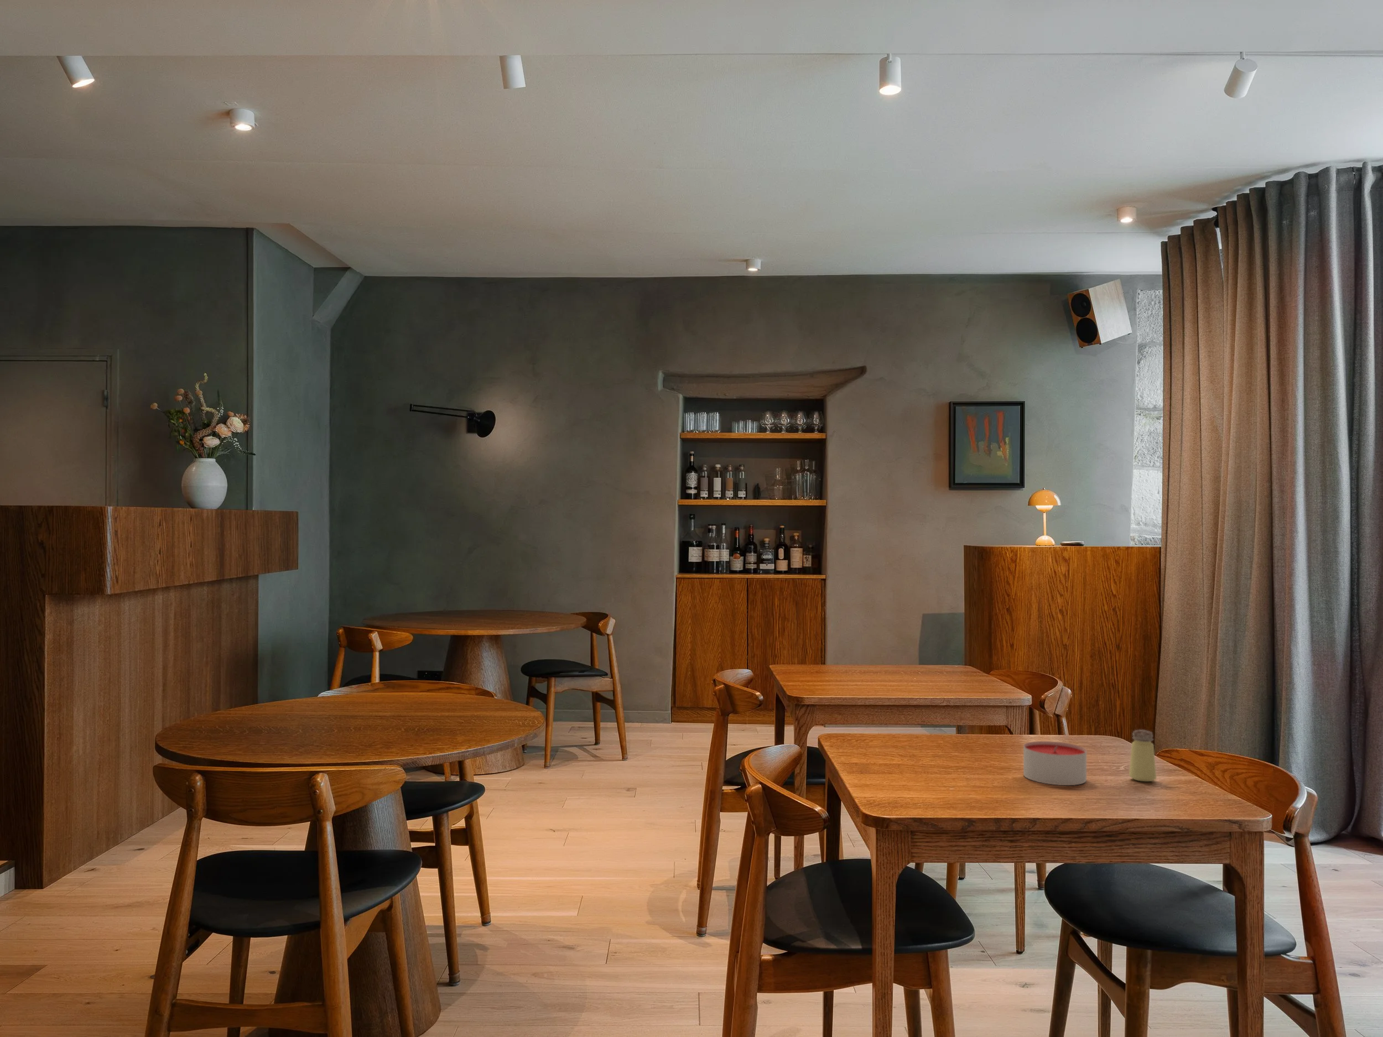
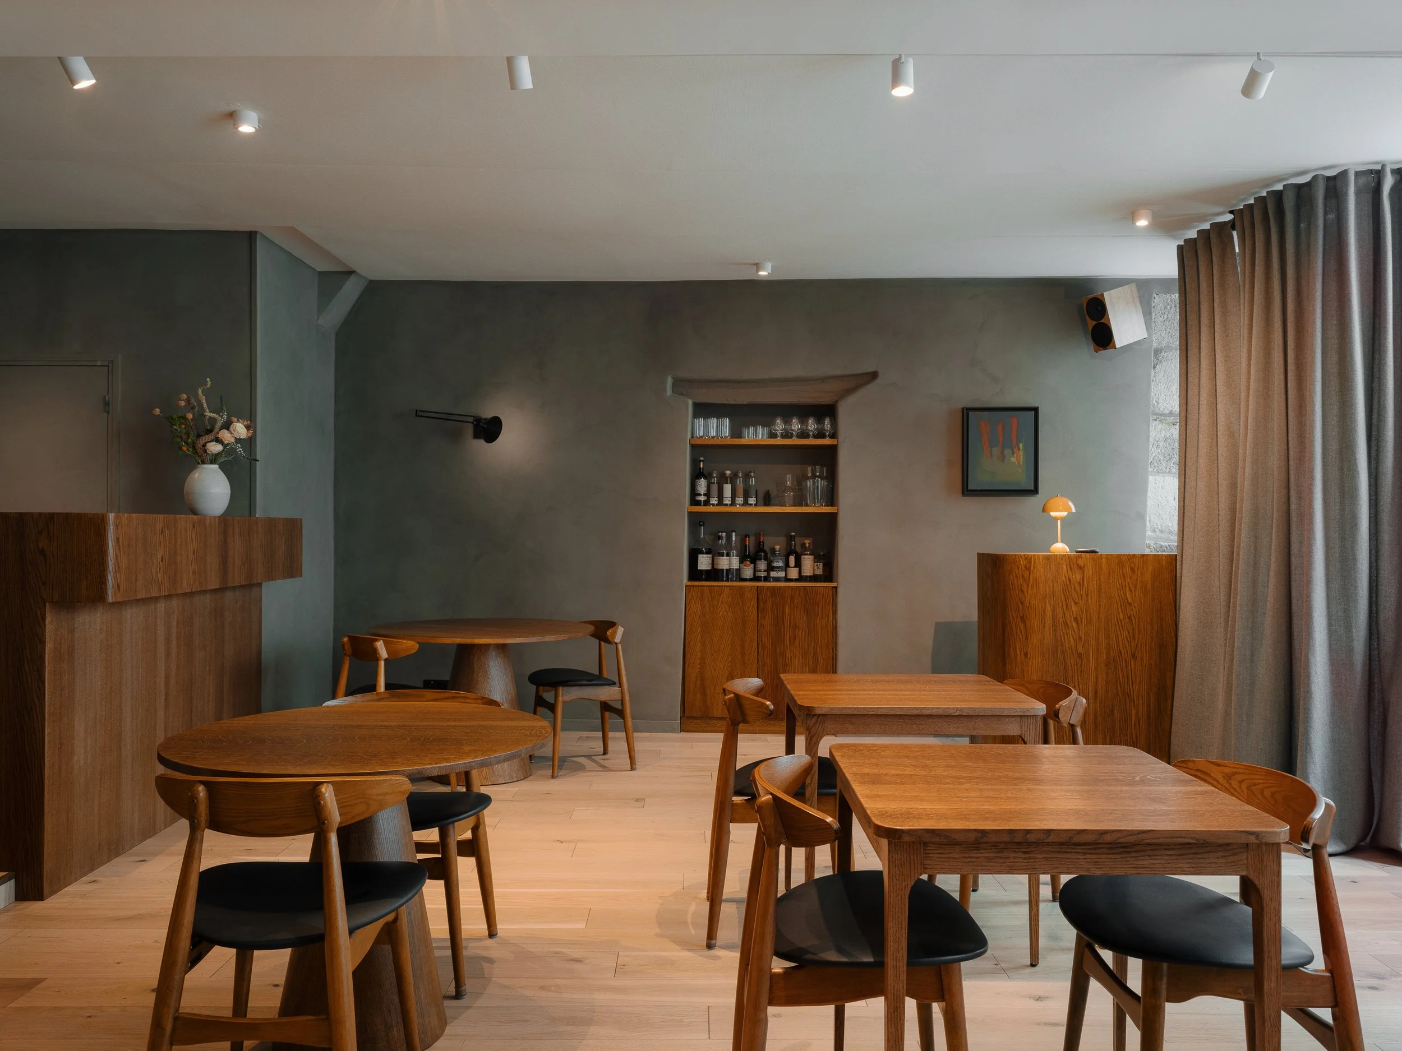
- saltshaker (1142, 755)
- candle (1054, 761)
